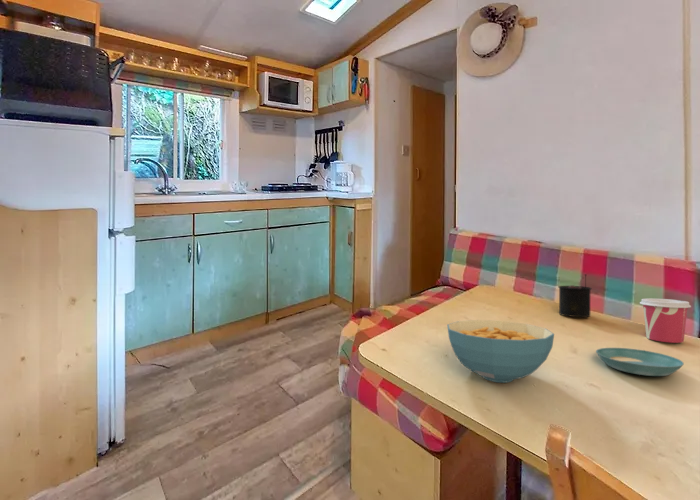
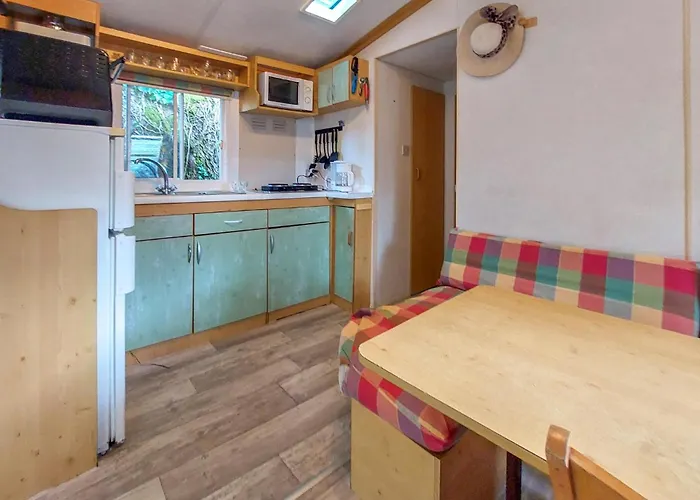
- cup (664, 319)
- candle (574, 294)
- cereal bowl (497, 353)
- saucer (637, 362)
